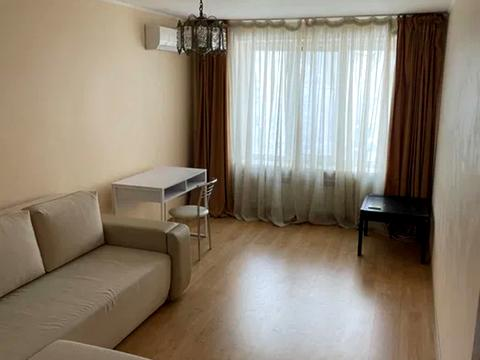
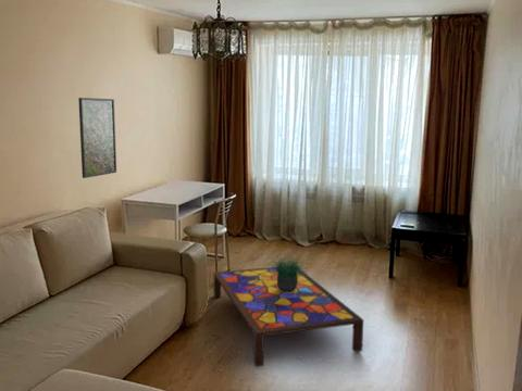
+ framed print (98, 137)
+ potted plant (287, 267)
+ coffee table (278, 306)
